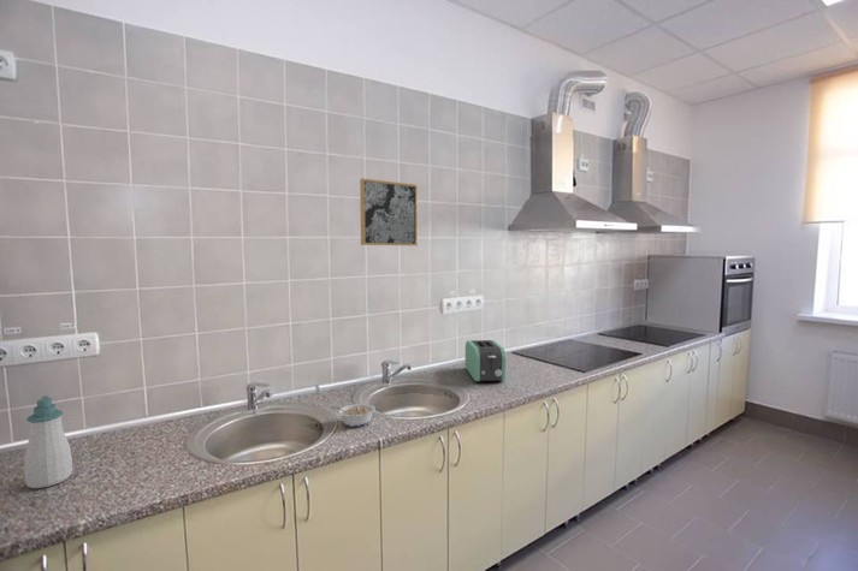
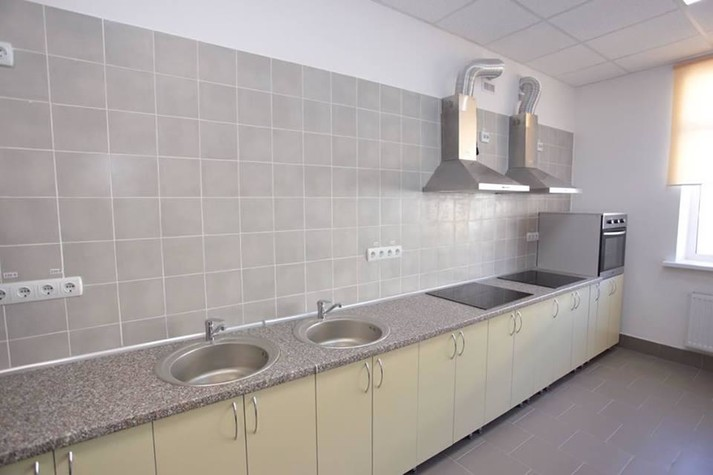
- soap bottle (47, 440)
- legume (355, 415)
- wall art (390, 213)
- toaster (484, 358)
